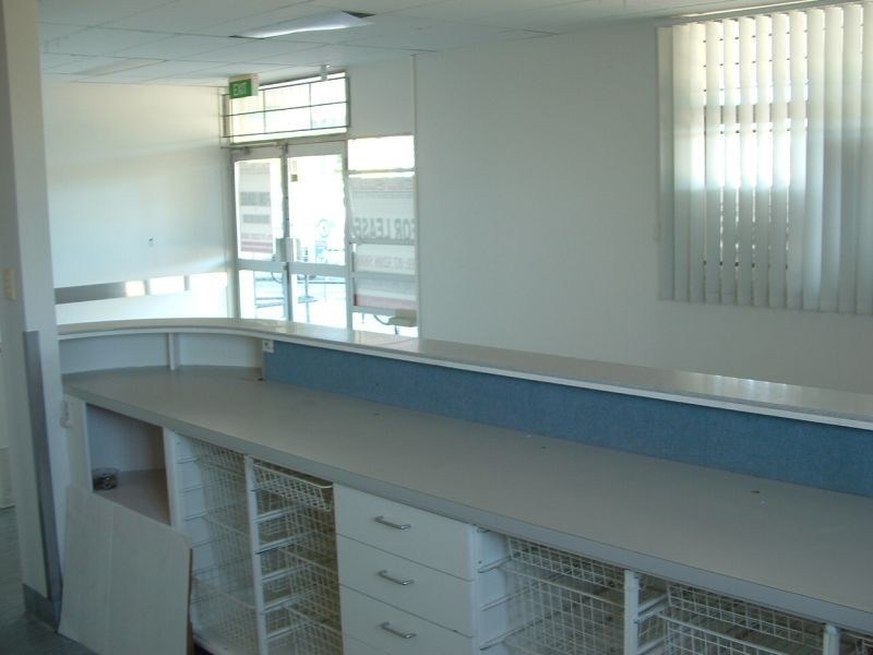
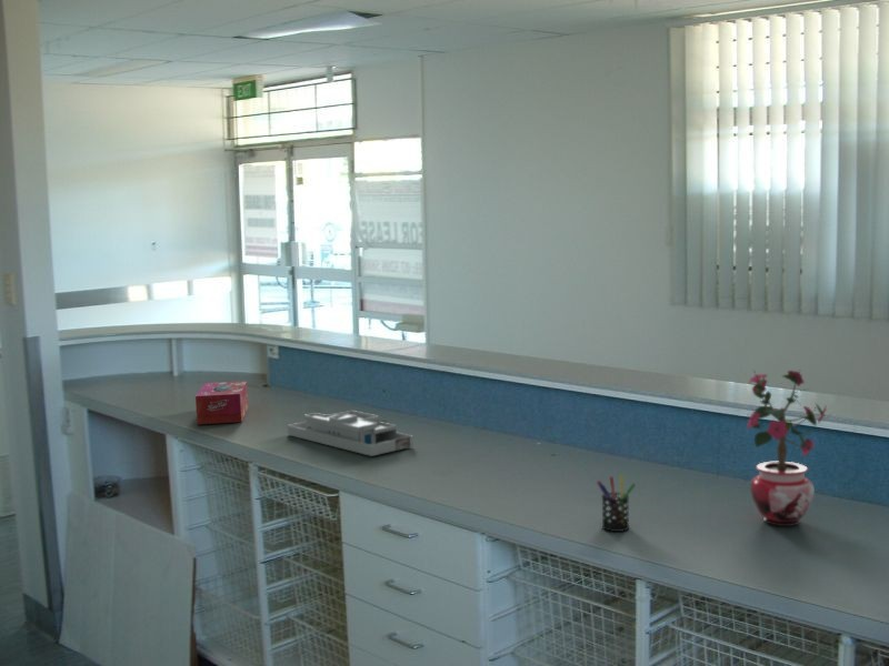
+ pen holder (618, 501)
+ potted plant (780, 444)
+ tissue box (222, 401)
+ desk organizer (347, 427)
